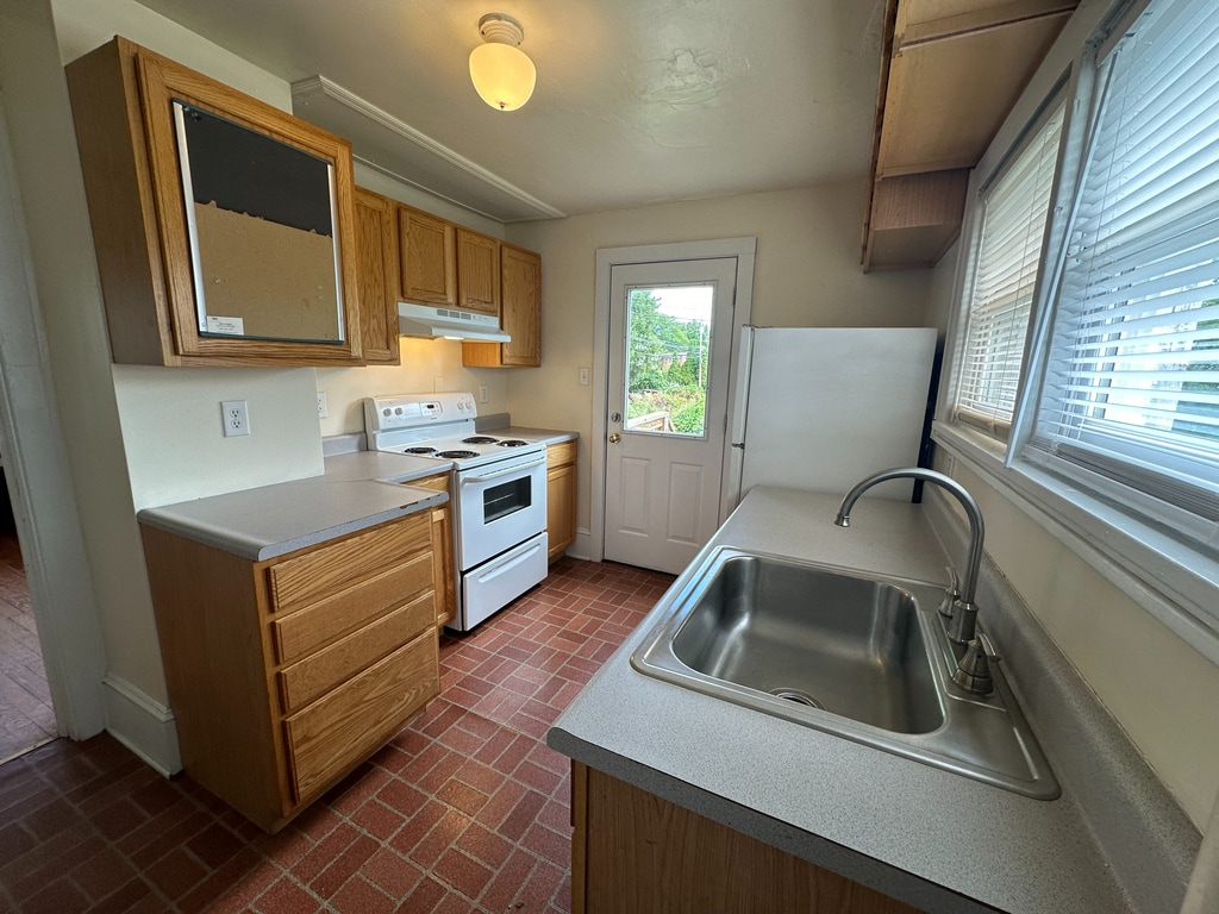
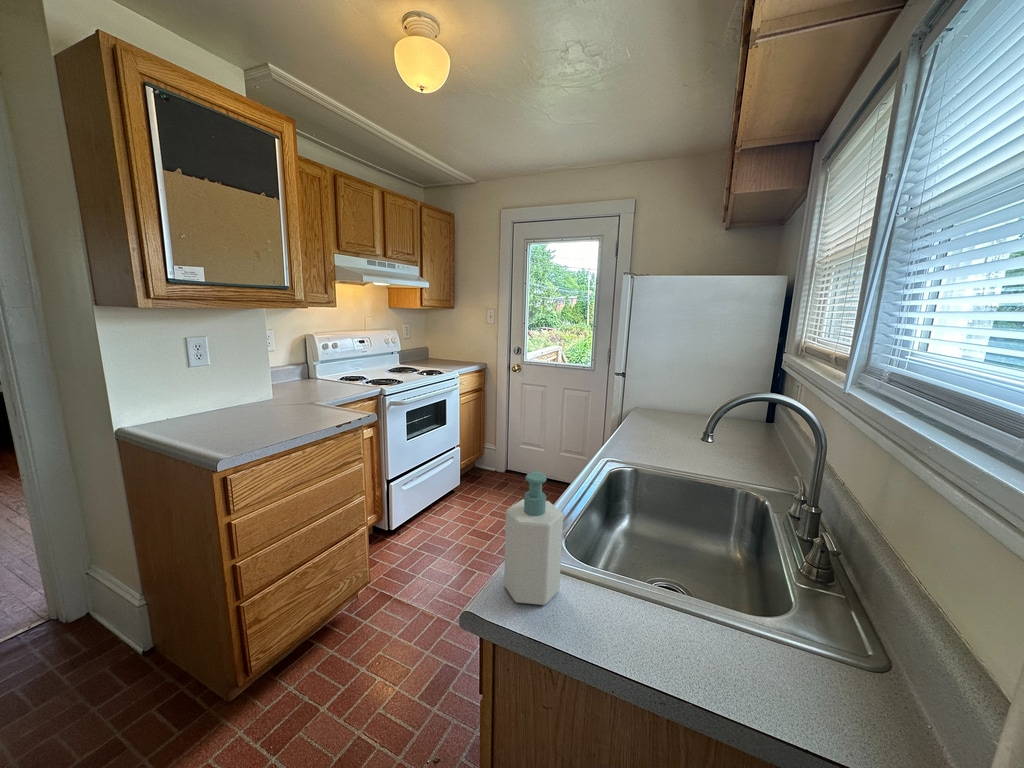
+ soap bottle (533, 533)
